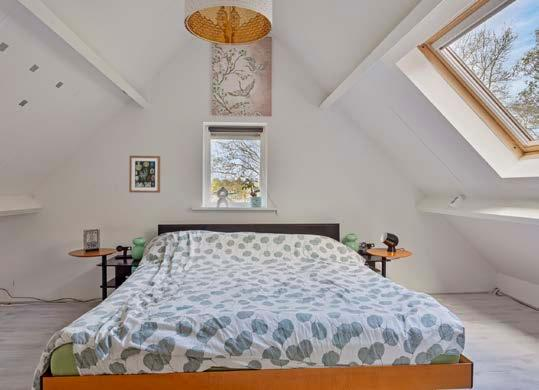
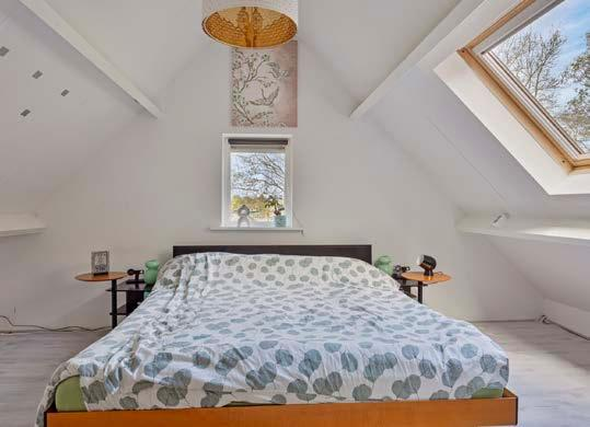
- wall art (145, 174)
